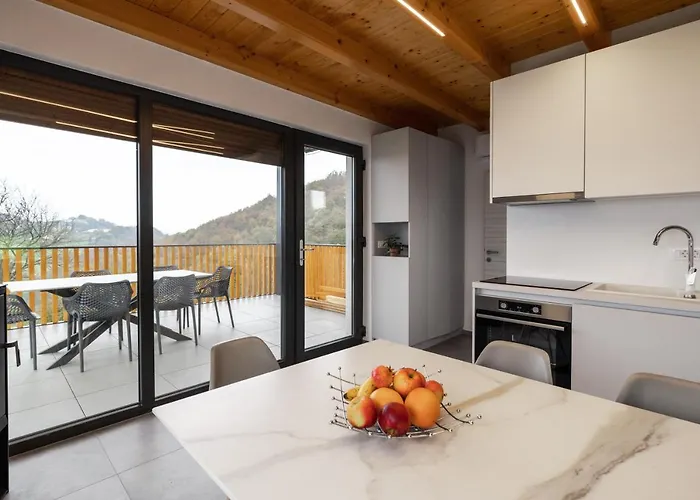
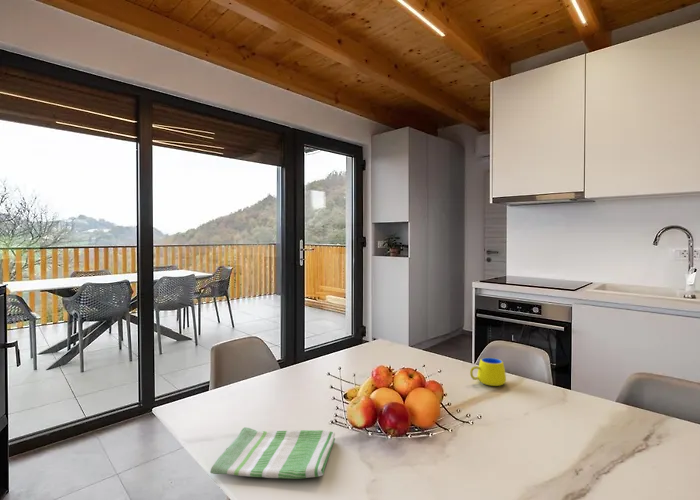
+ mug (487, 371)
+ dish towel (278, 450)
